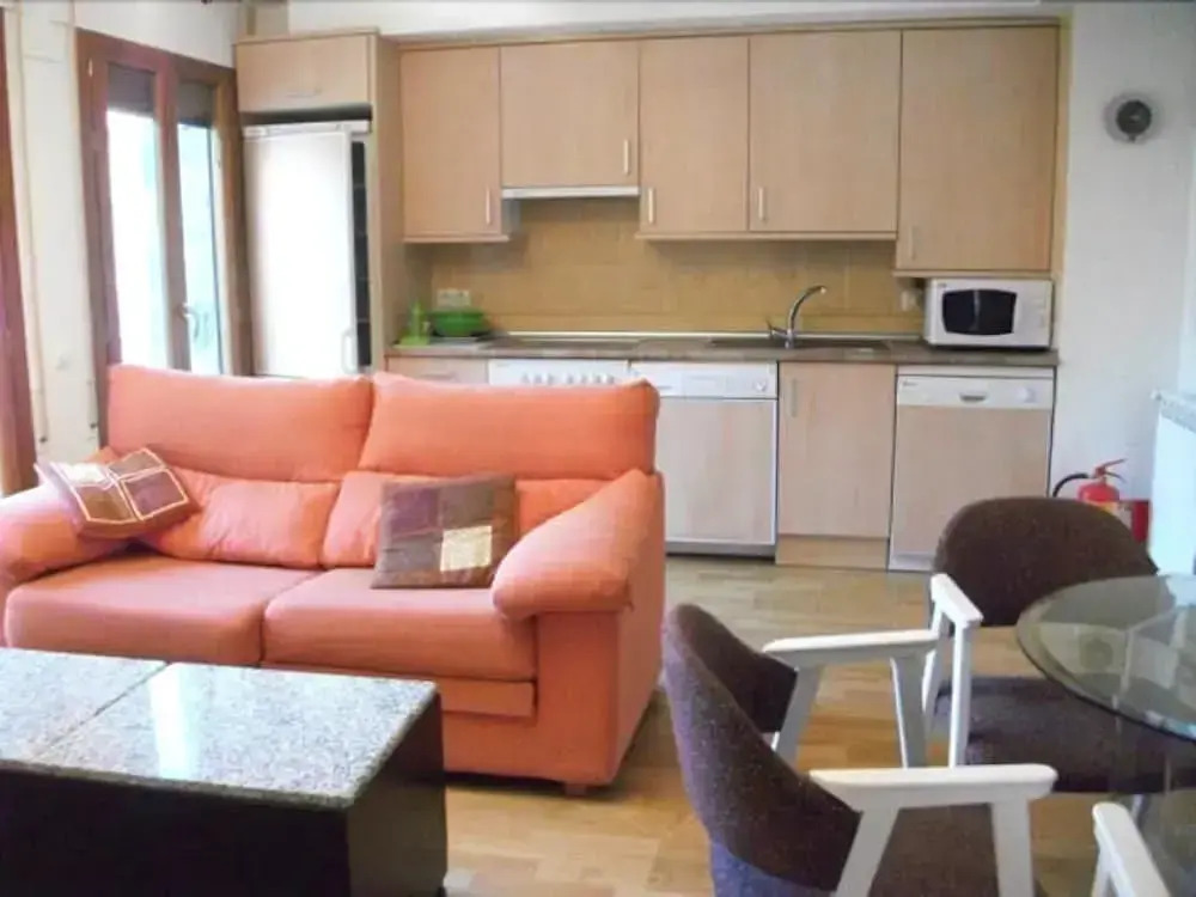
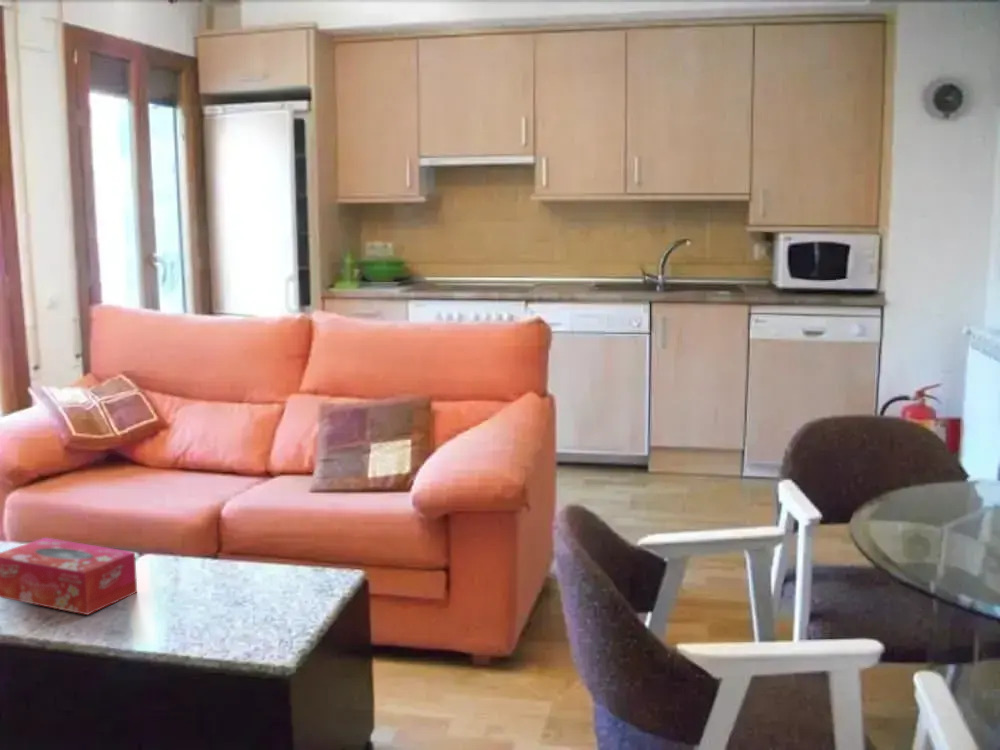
+ tissue box (65, 574)
